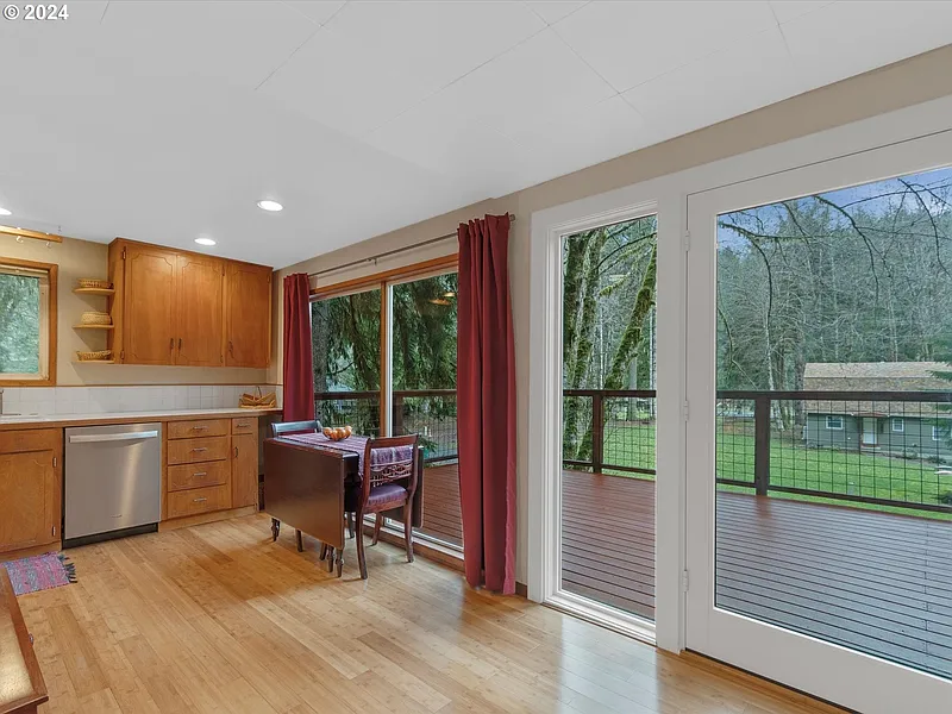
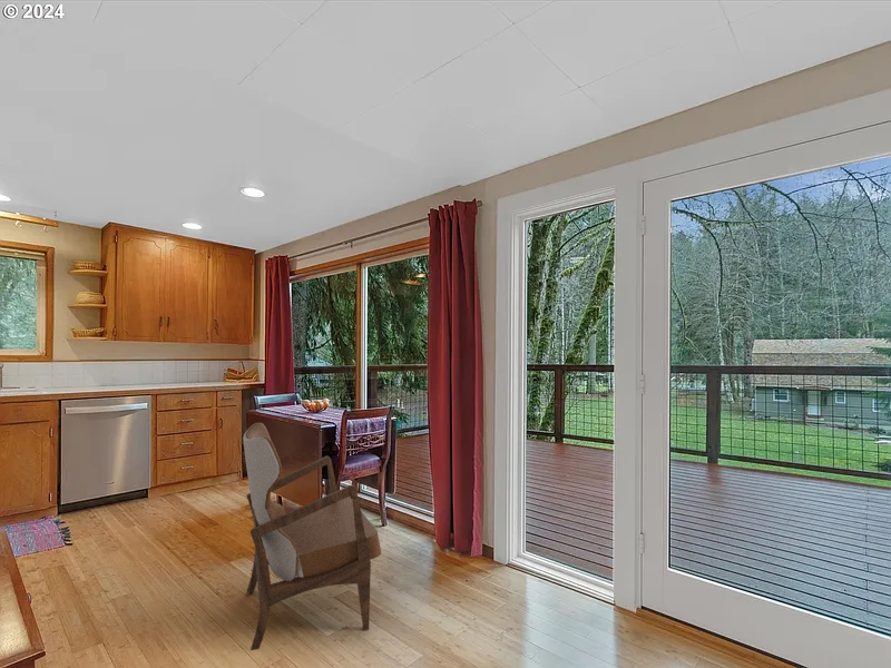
+ armchair (307, 514)
